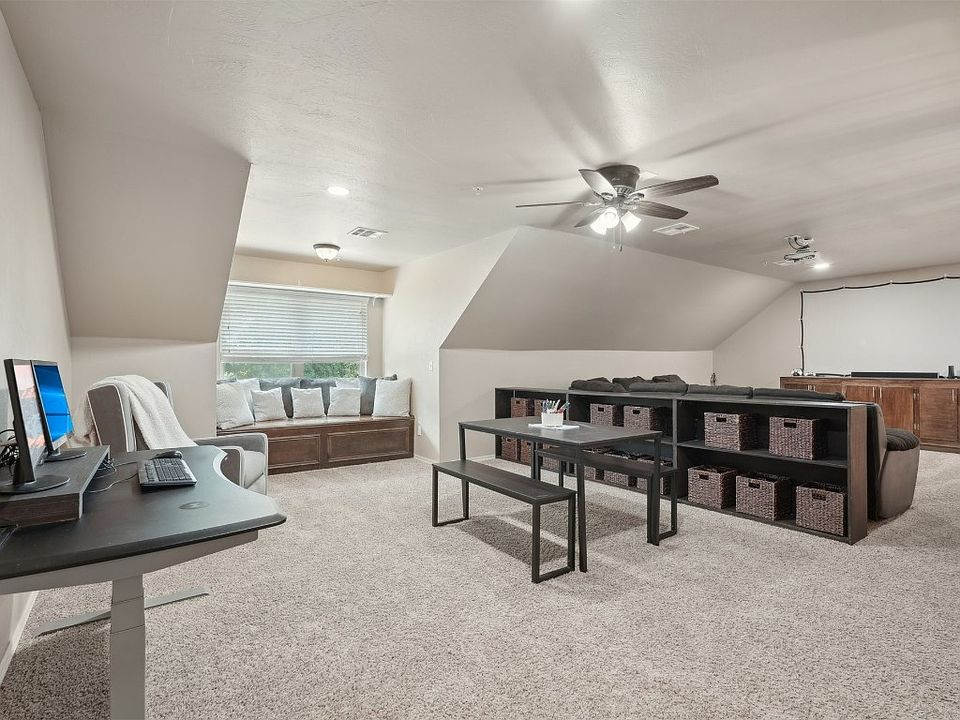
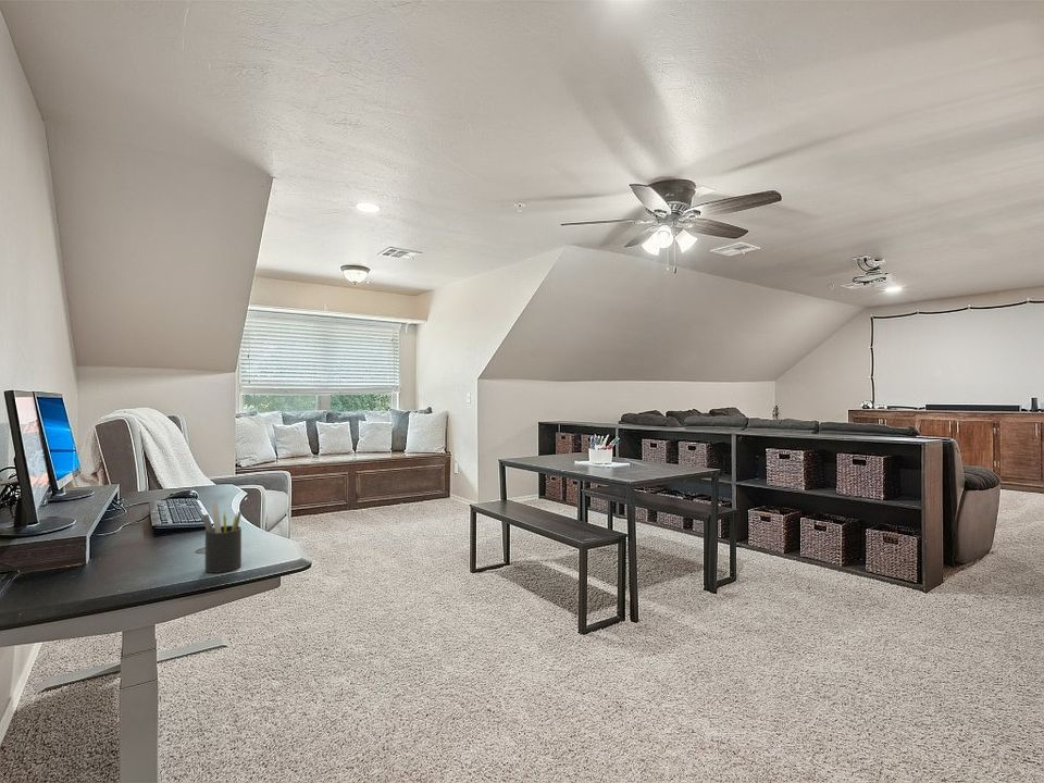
+ pen holder (222, 535)
